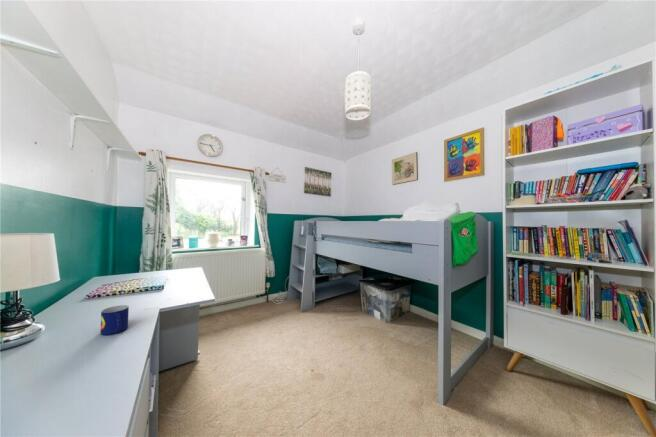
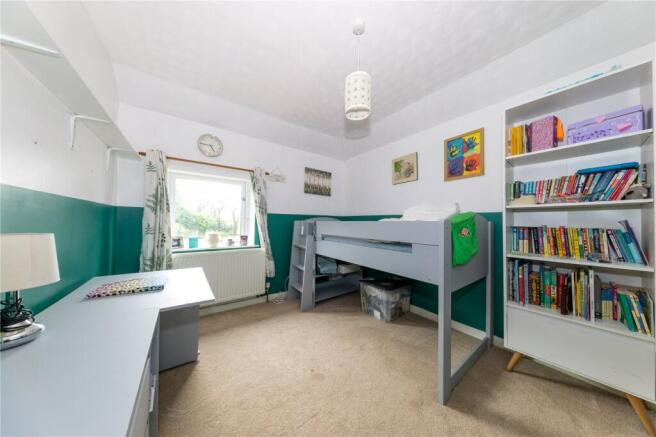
- mug (115, 320)
